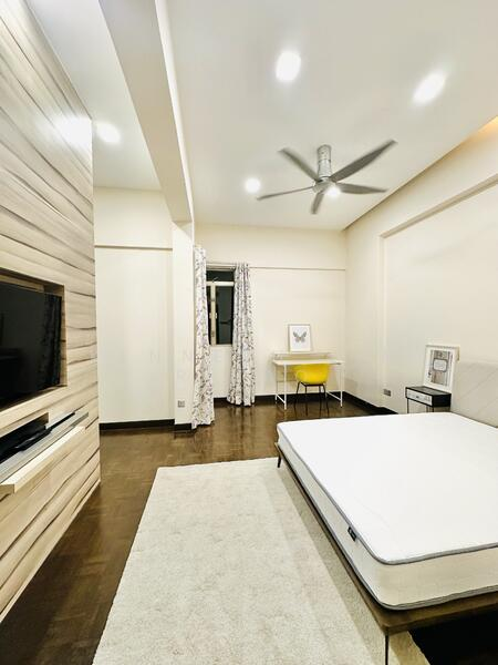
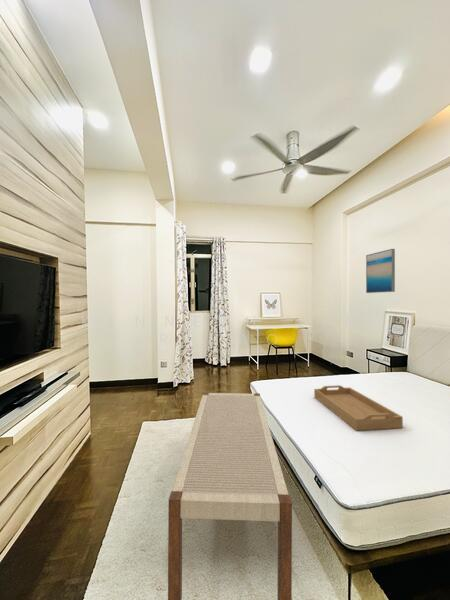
+ wall art (379, 272)
+ serving tray (352, 404)
+ bench (230, 462)
